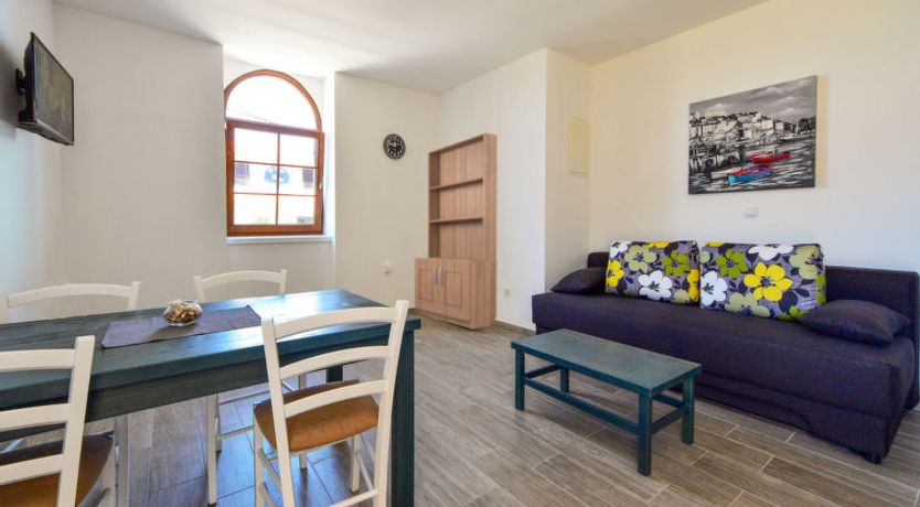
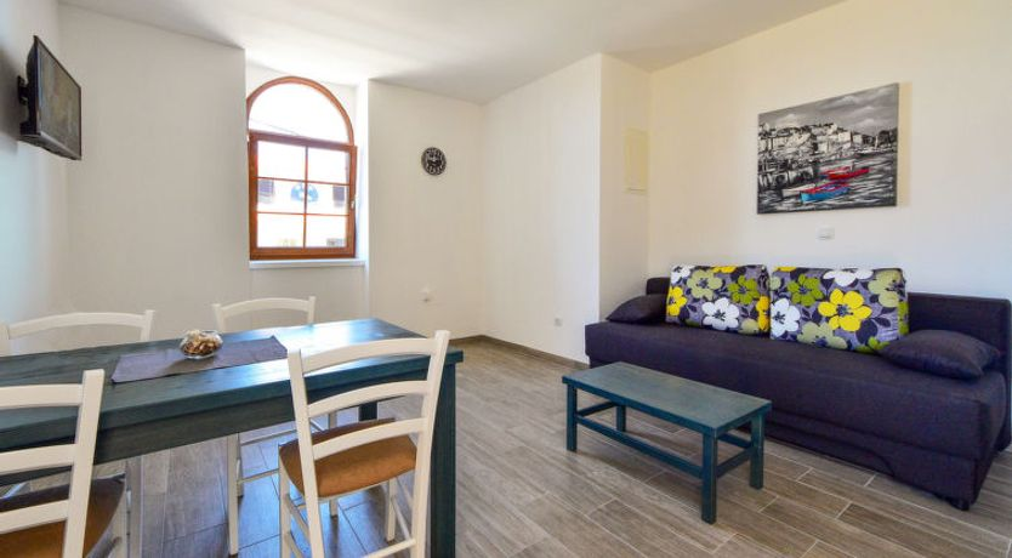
- bookshelf (451, 231)
